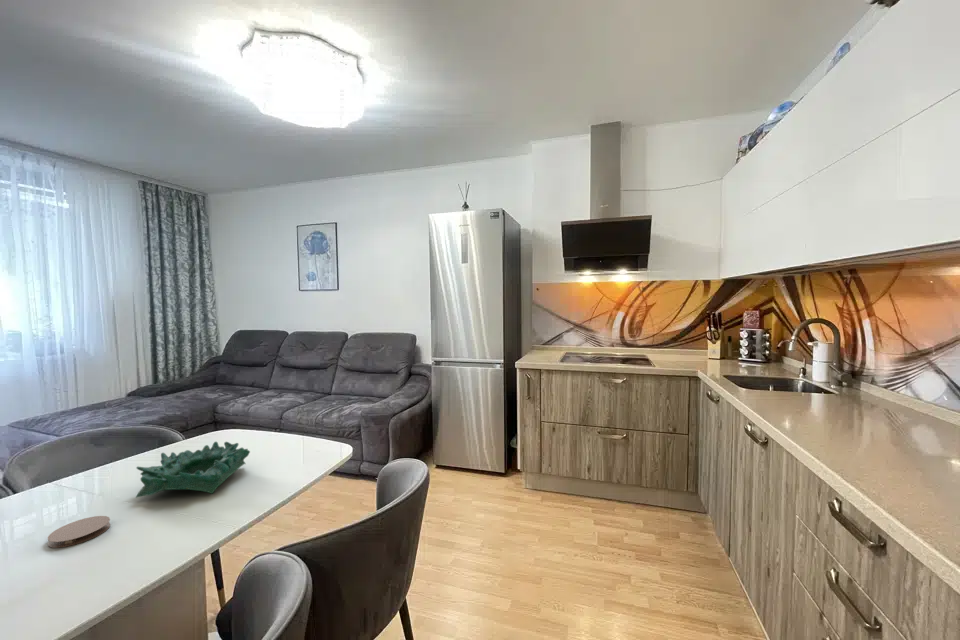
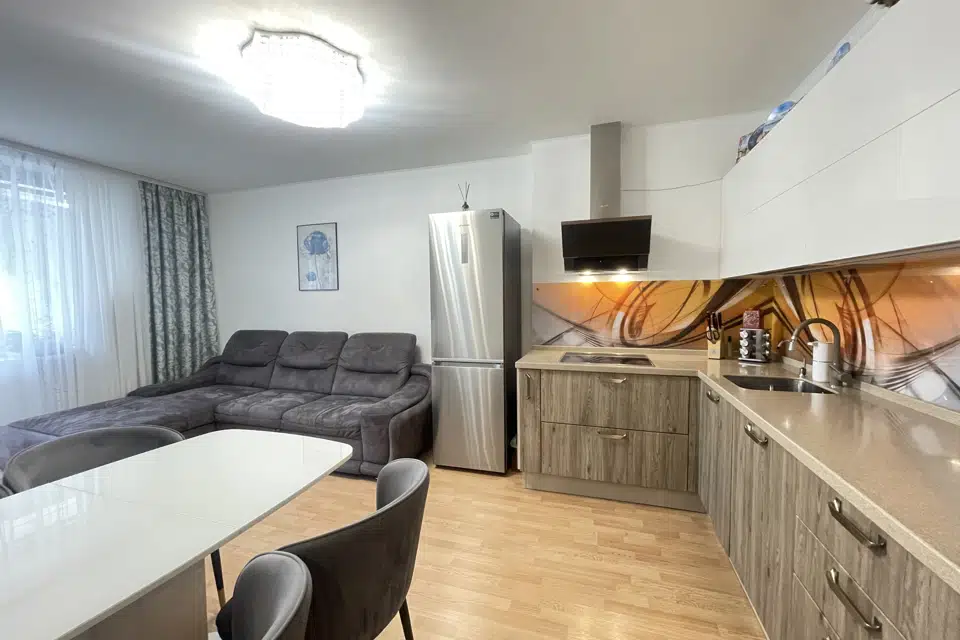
- decorative bowl (195, 468)
- coaster (80, 530)
